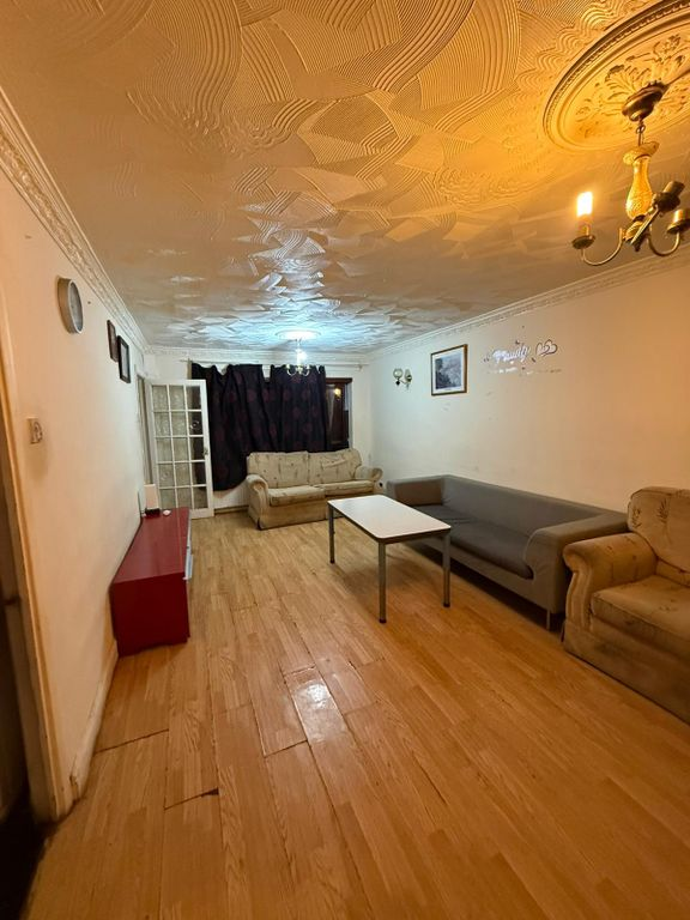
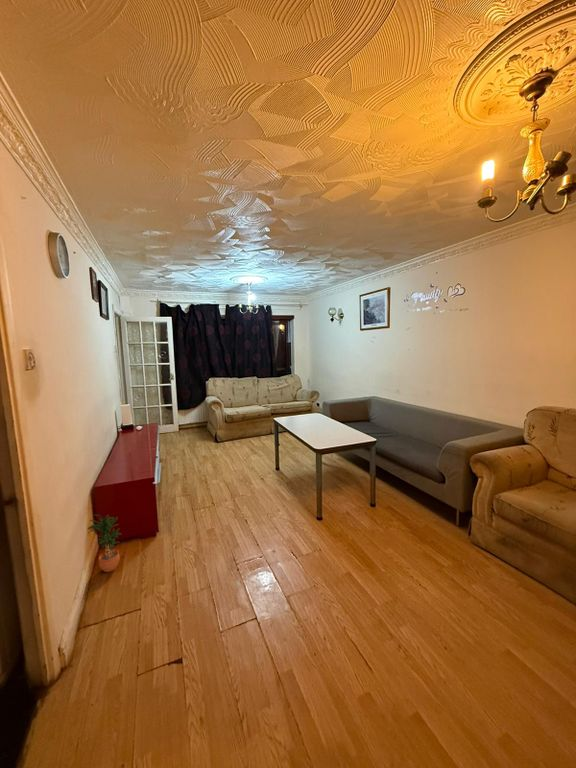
+ potted plant (105, 539)
